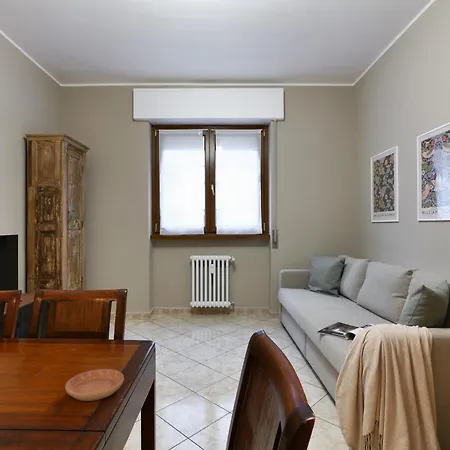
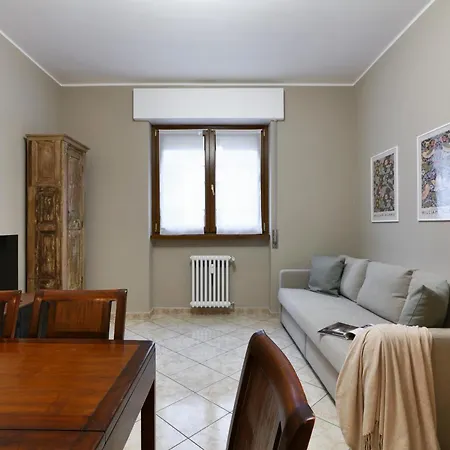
- saucer (95, 385)
